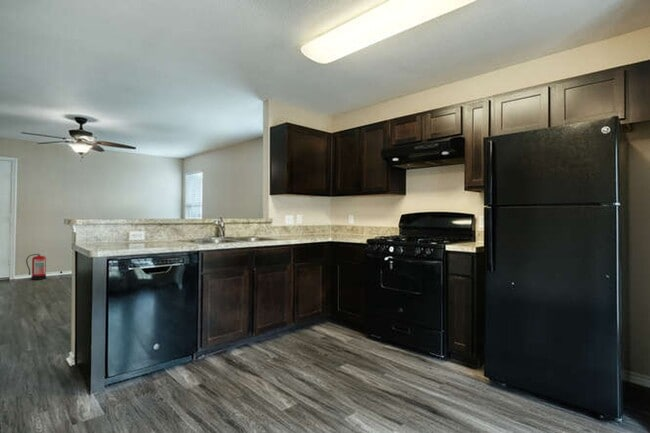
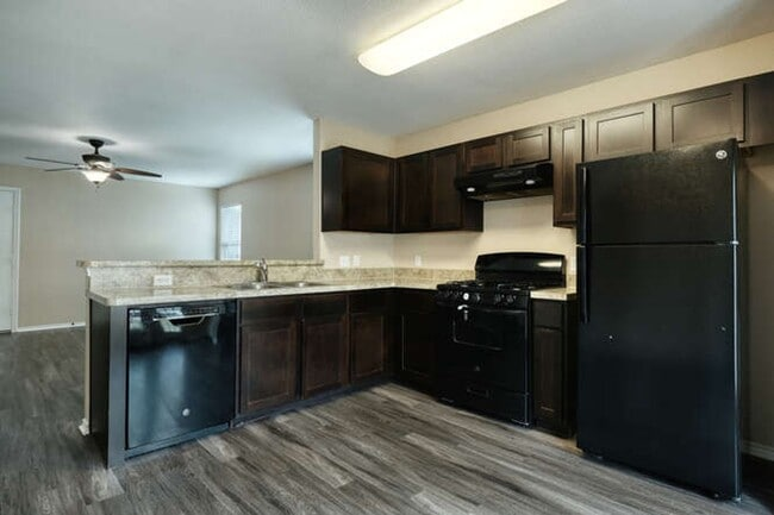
- fire extinguisher (39, 264)
